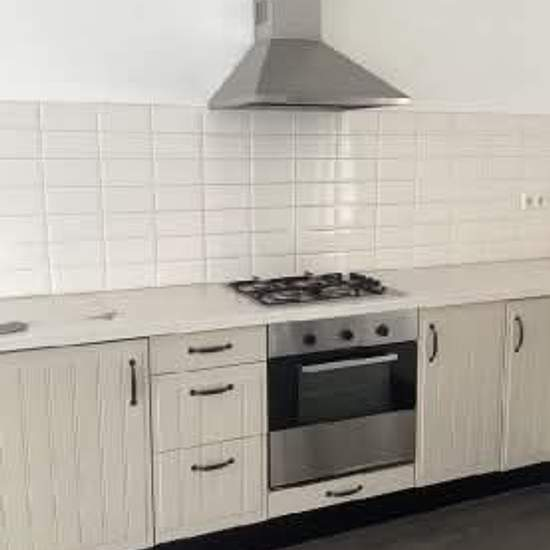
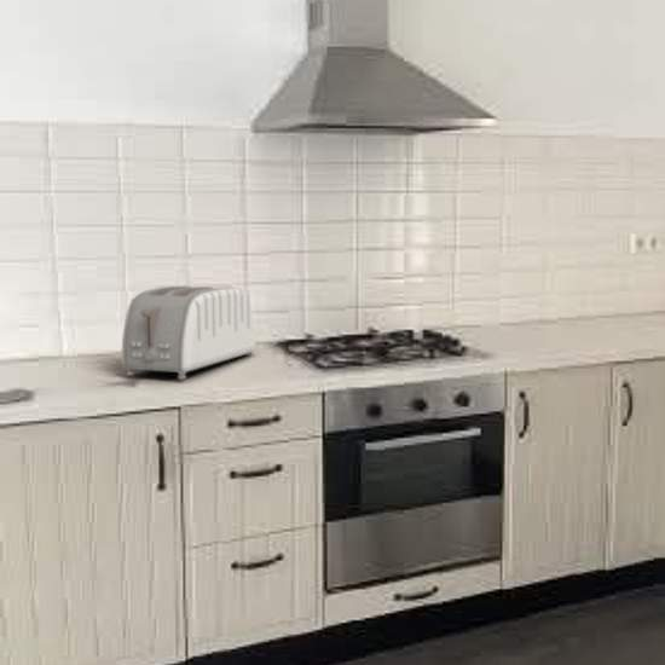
+ toaster (189, 326)
